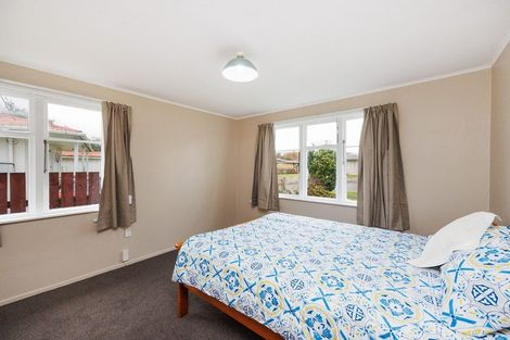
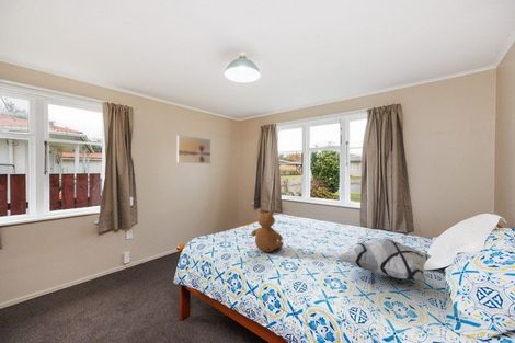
+ teddy bear (268, 228)
+ decorative pillow (385, 256)
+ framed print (194, 150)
